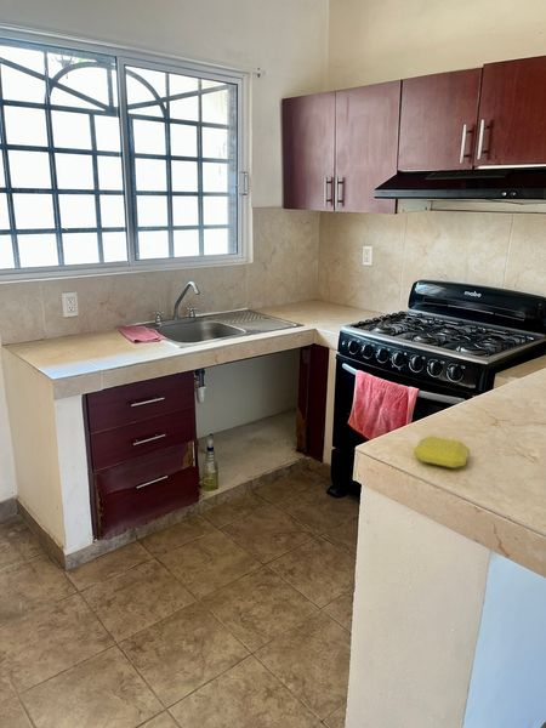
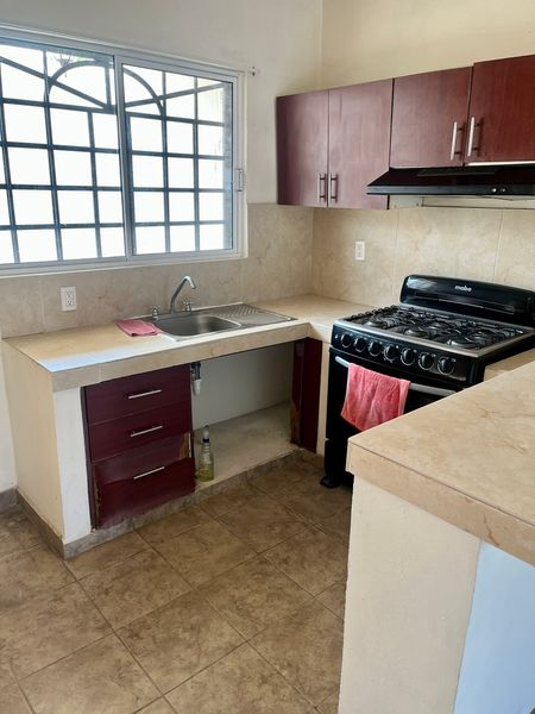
- soap bar (442, 451)
